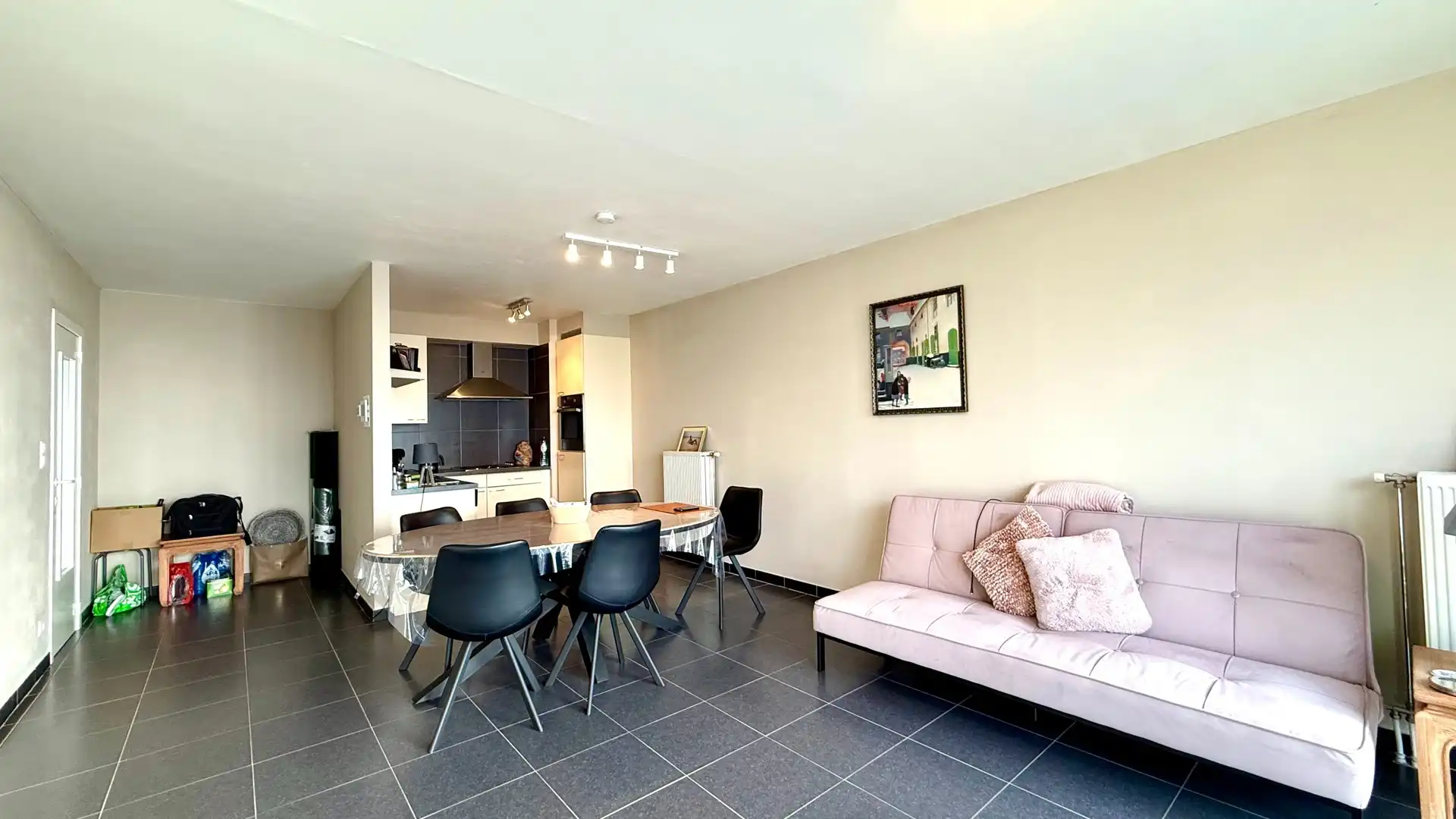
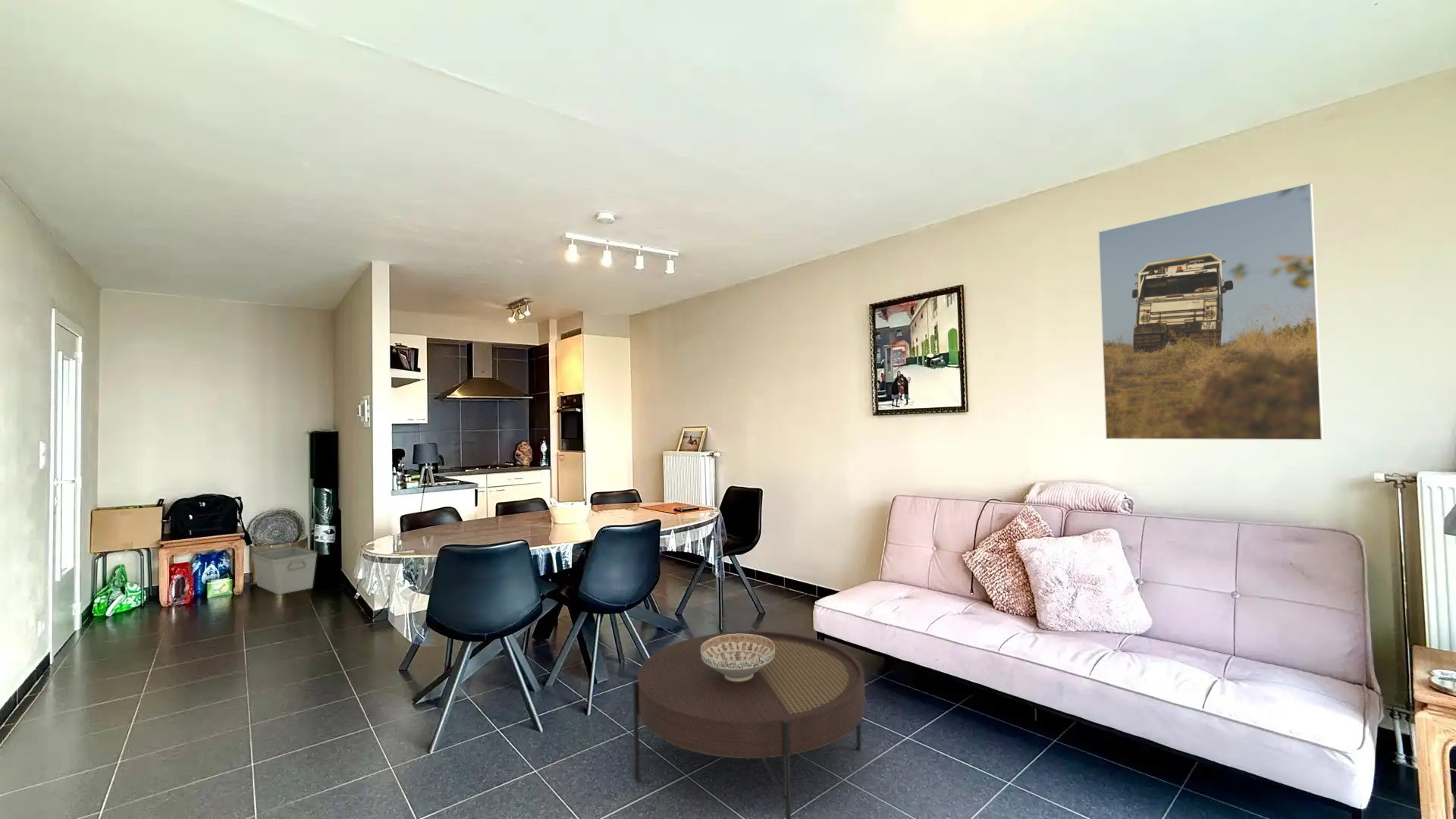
+ storage bin (284, 569)
+ coffee table (751, 716)
+ decorative bowl (738, 661)
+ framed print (1198, 324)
